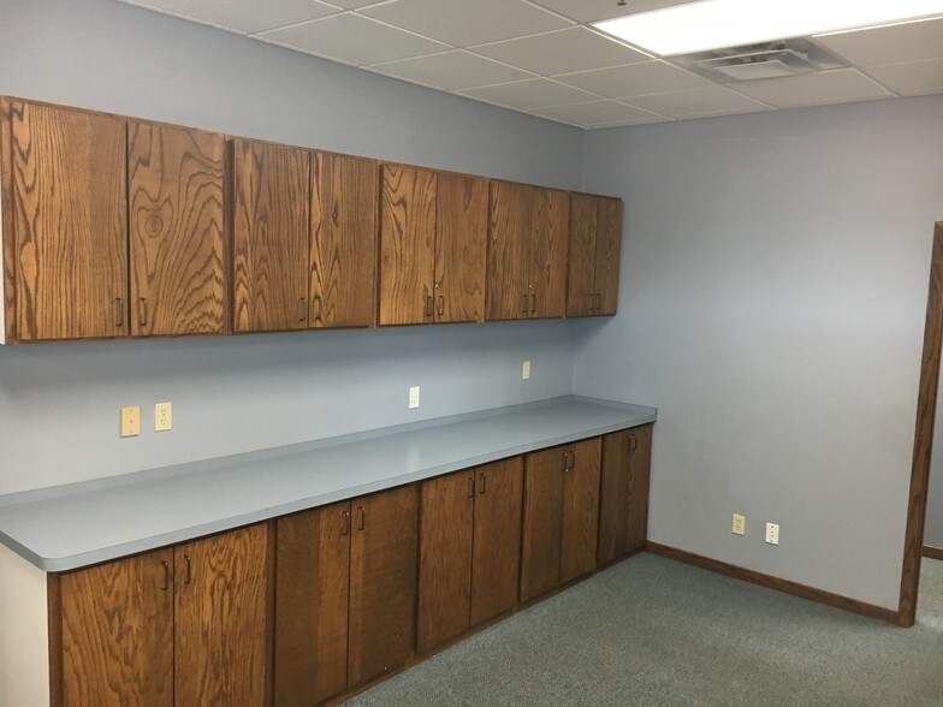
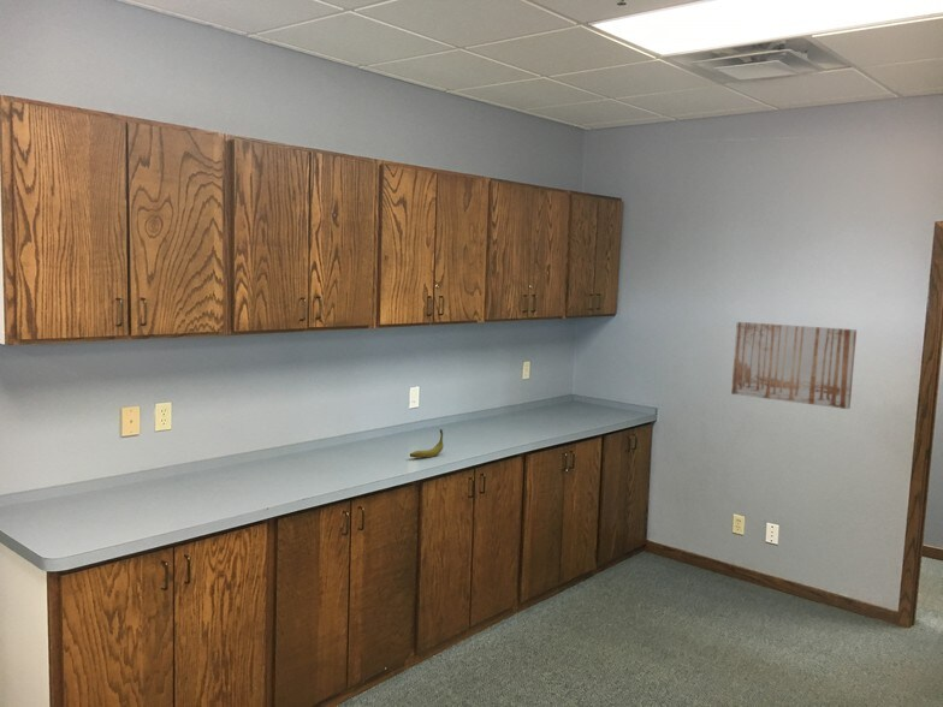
+ wall art (790, 363)
+ banana (427, 450)
